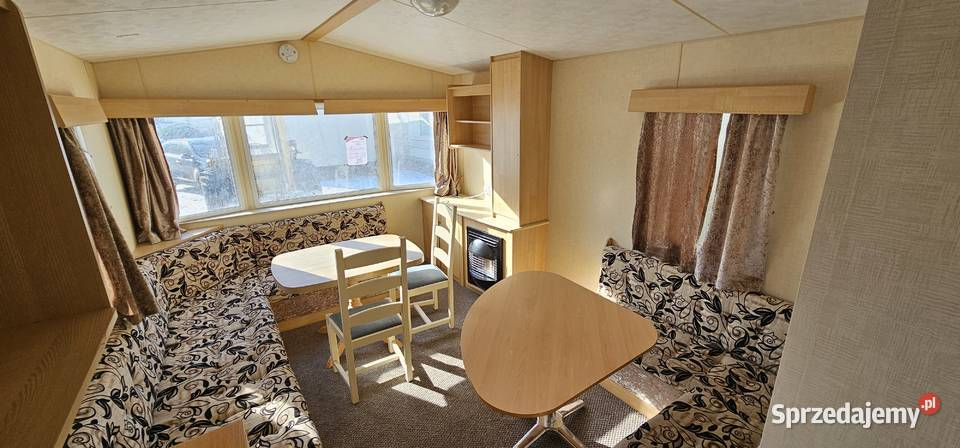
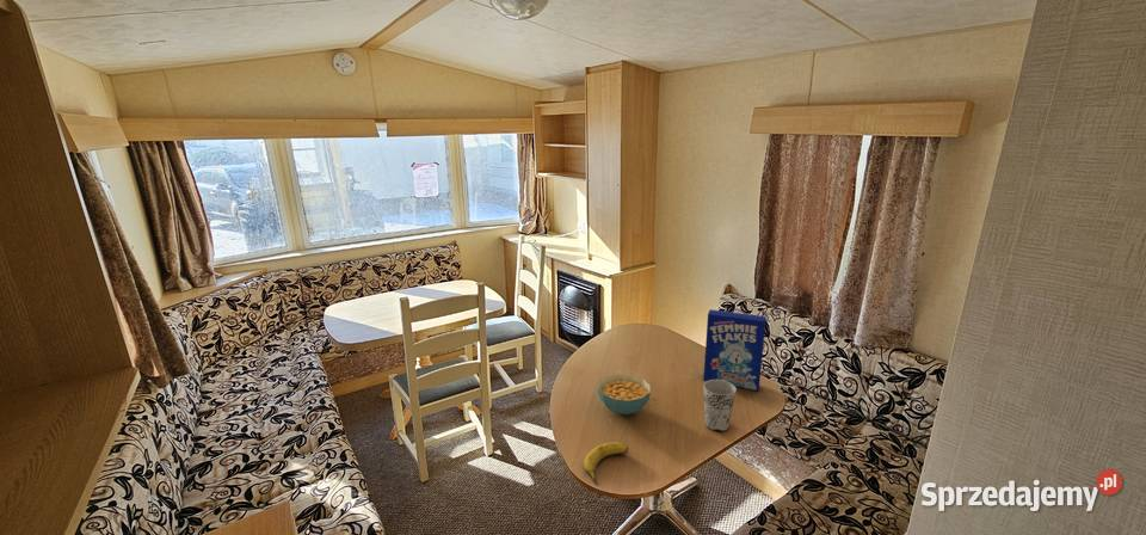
+ cereal box (733, 349)
+ cereal bowl (623, 398)
+ cup (717, 406)
+ banana (602, 459)
